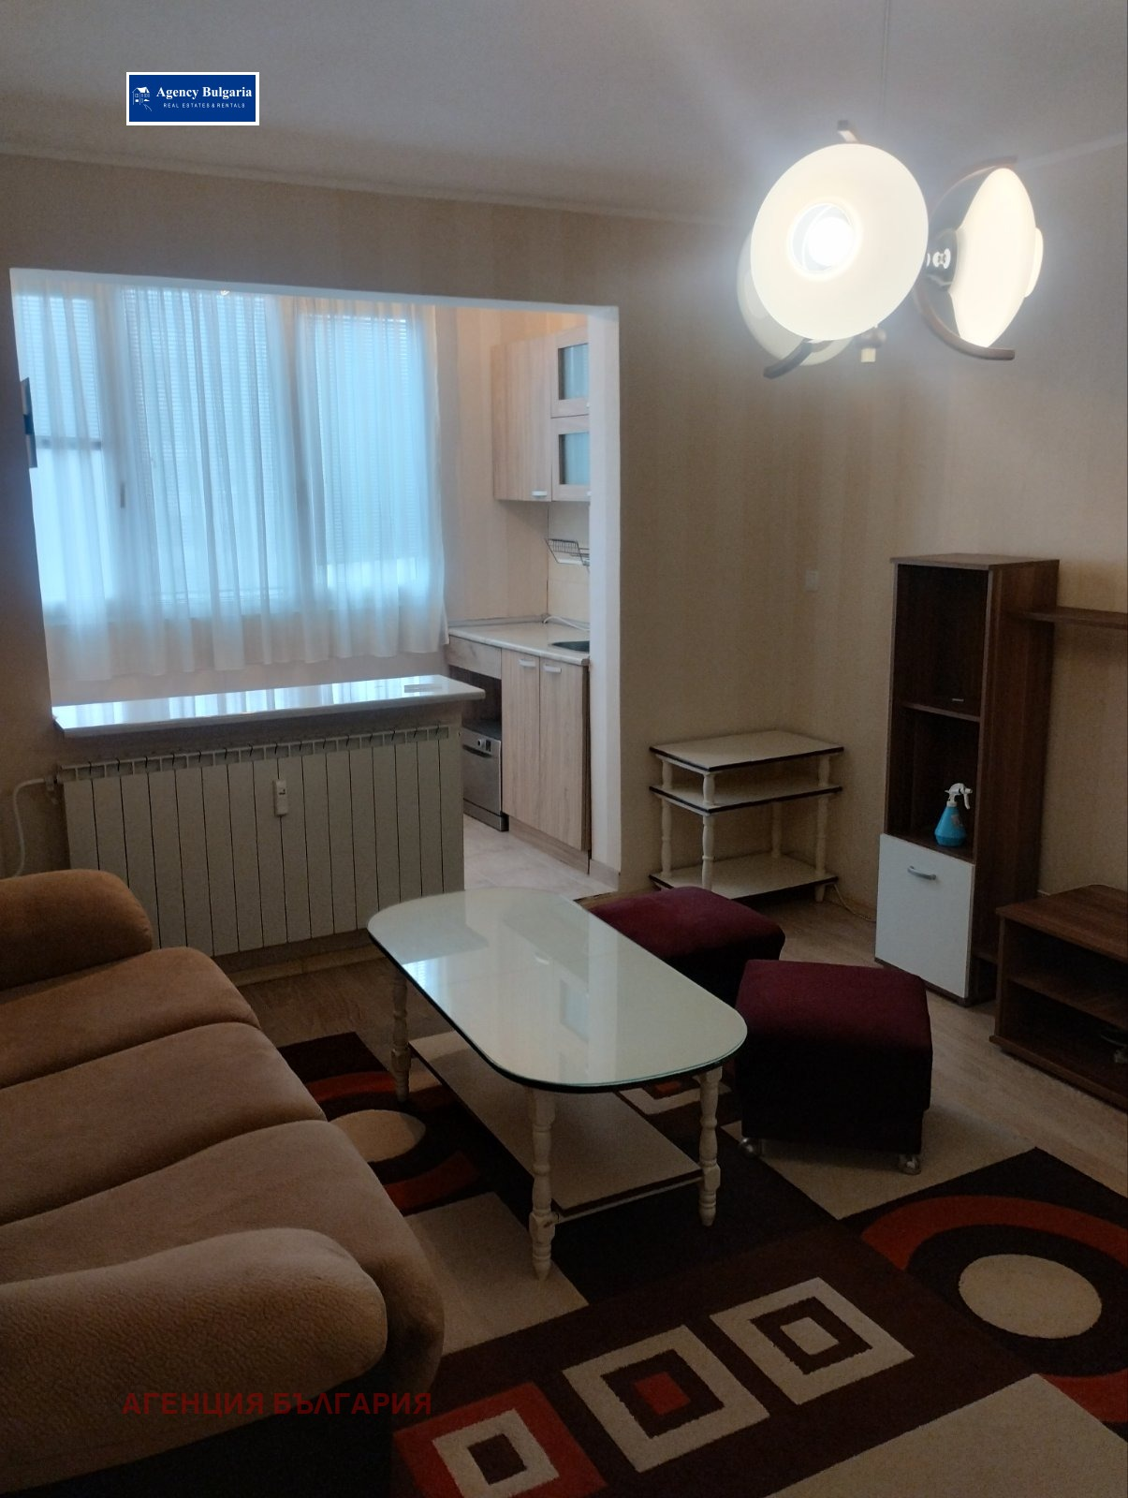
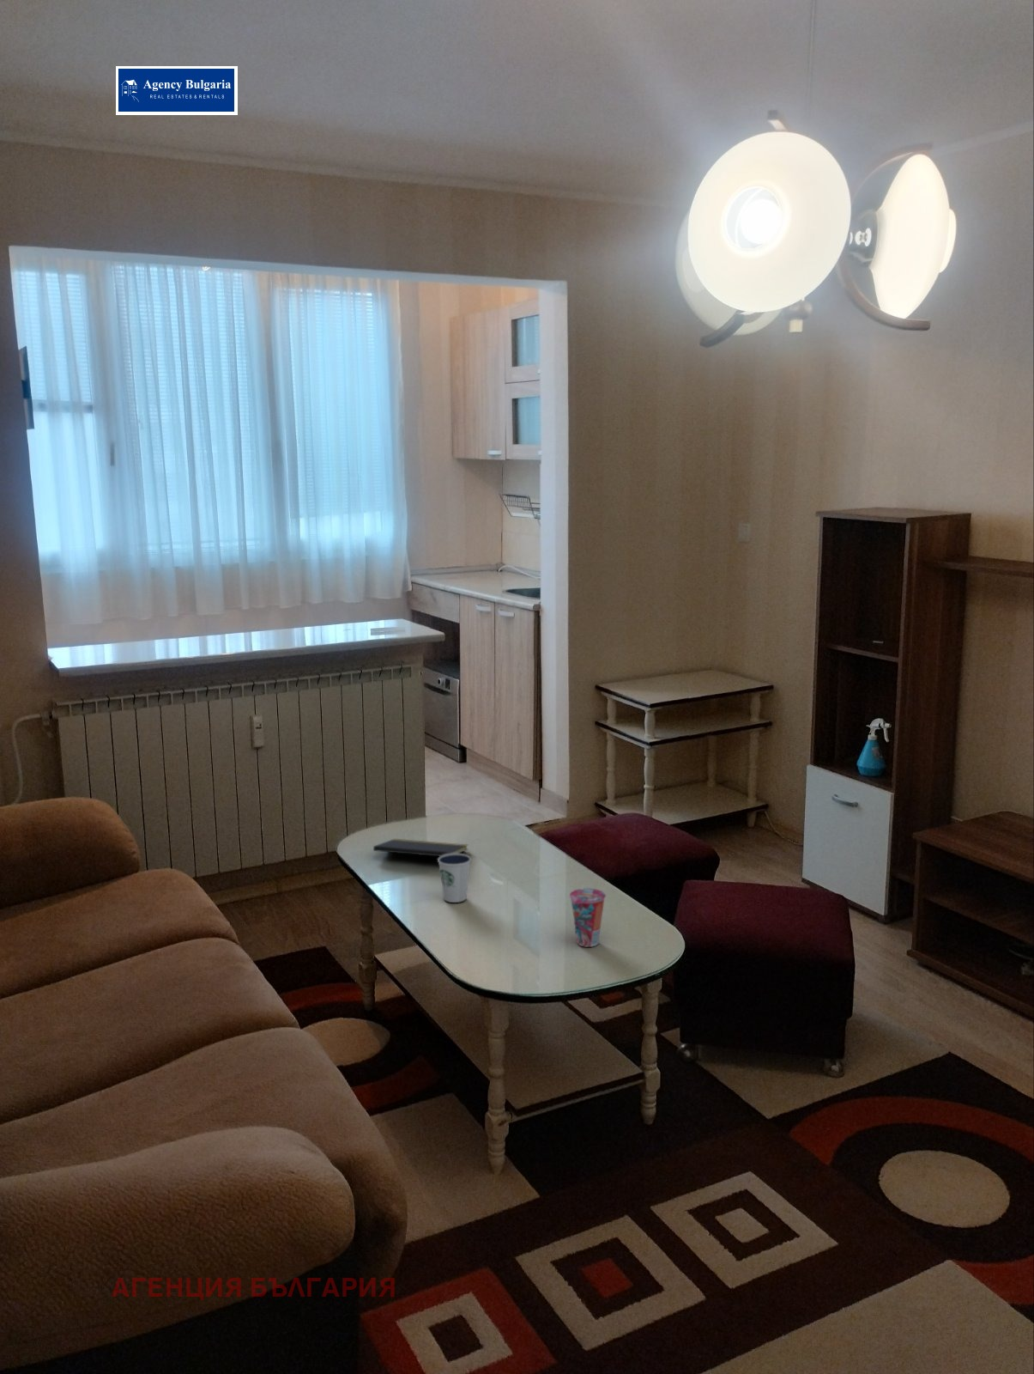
+ dixie cup (454, 878)
+ notepad (421, 848)
+ cup (587, 919)
